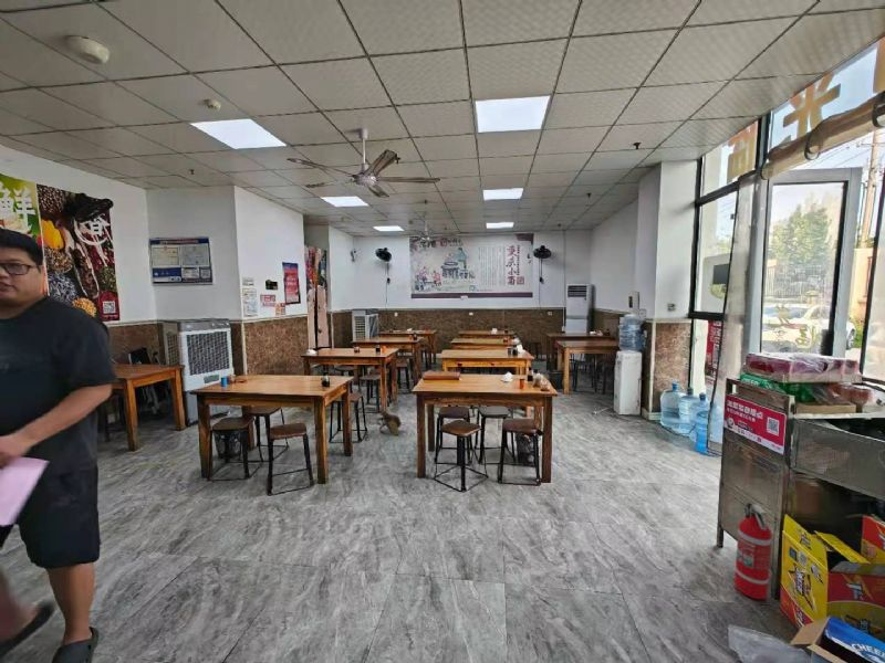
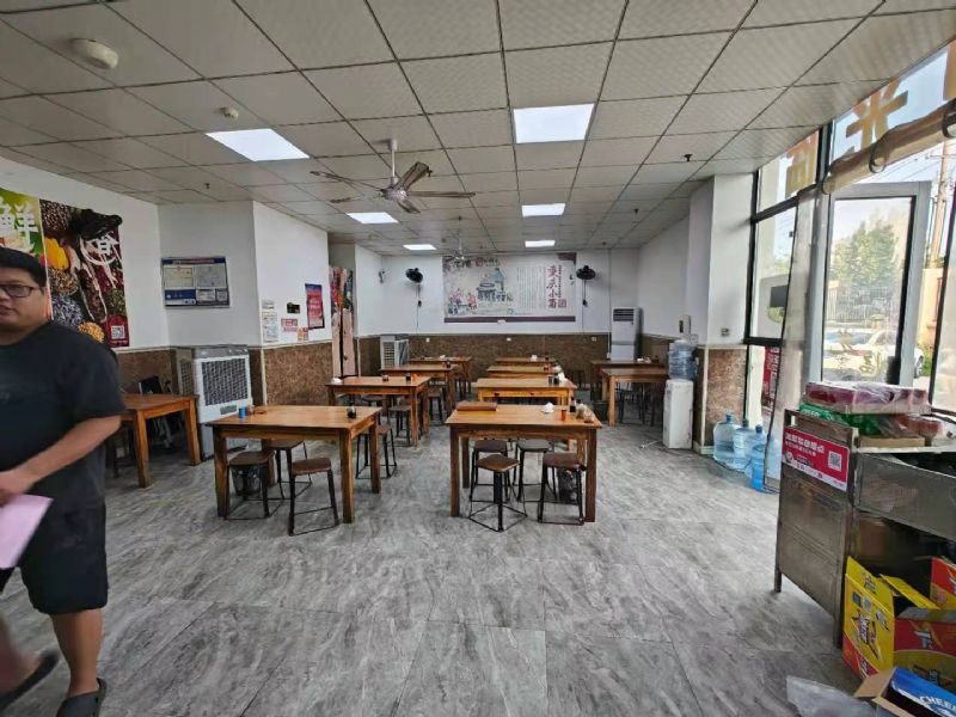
- backpack (388, 422)
- fire extinguisher (752, 546)
